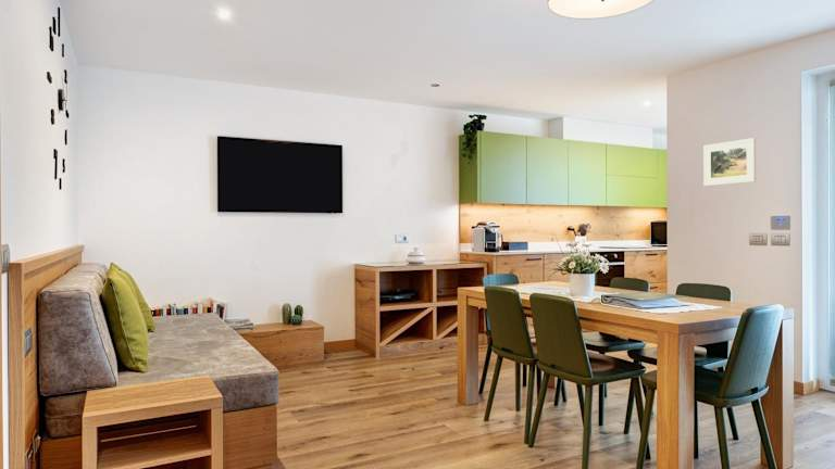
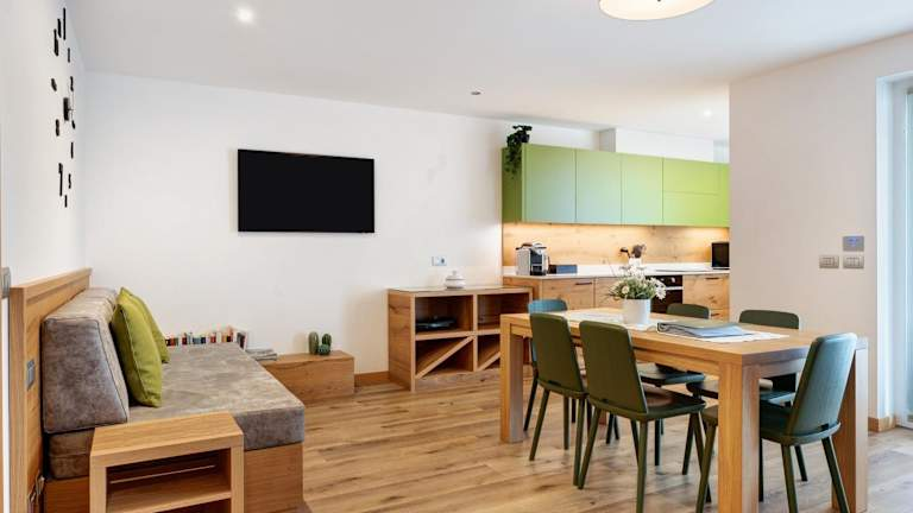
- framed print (728, 163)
